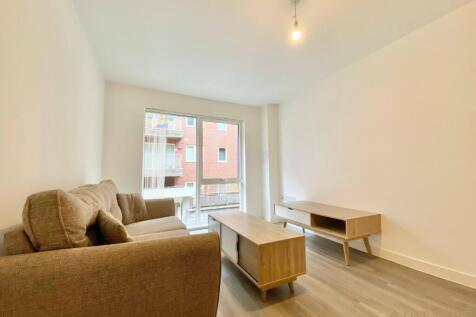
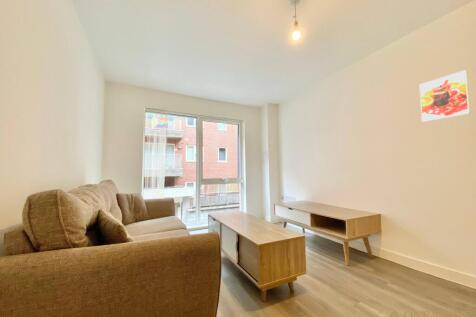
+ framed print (442, 97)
